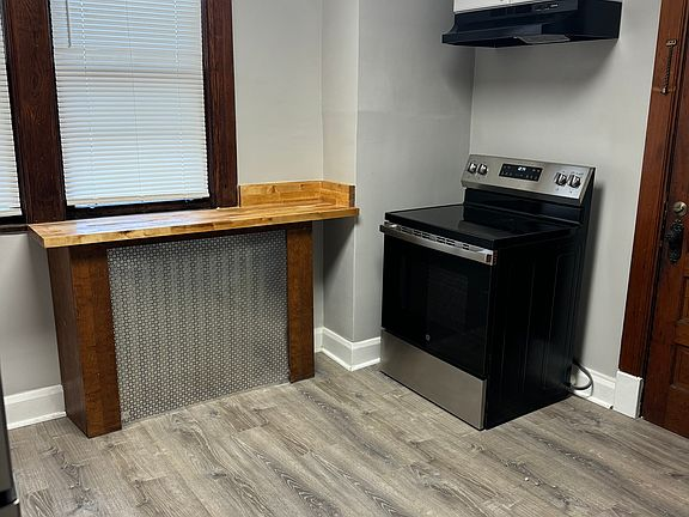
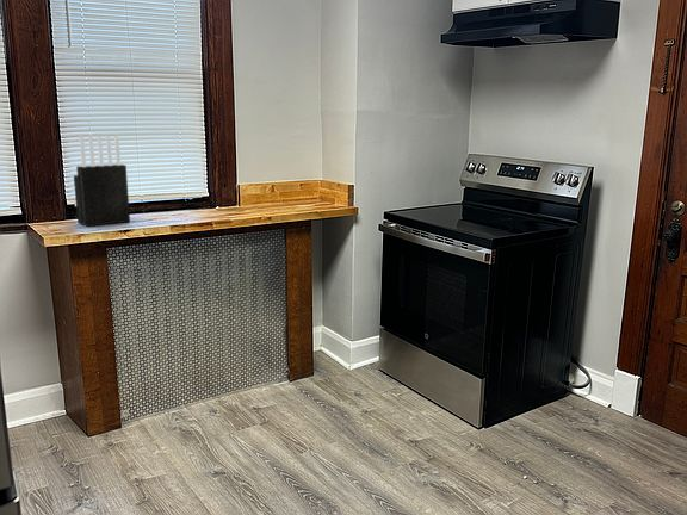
+ knife block (99, 179)
